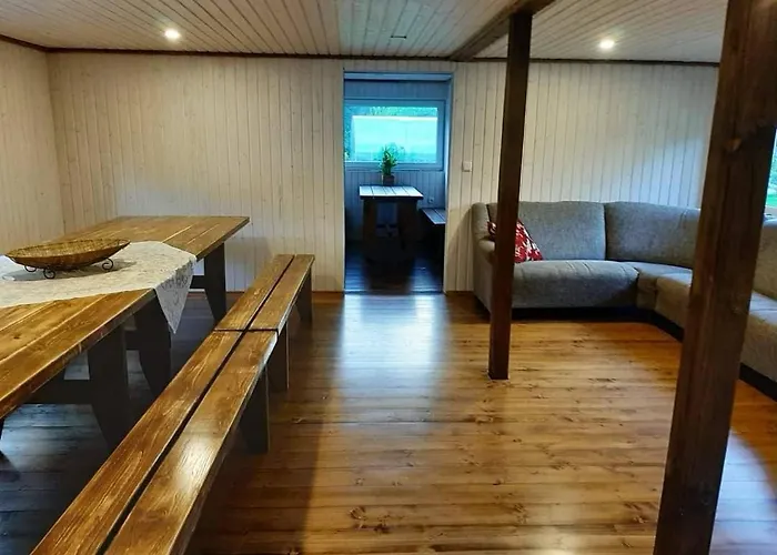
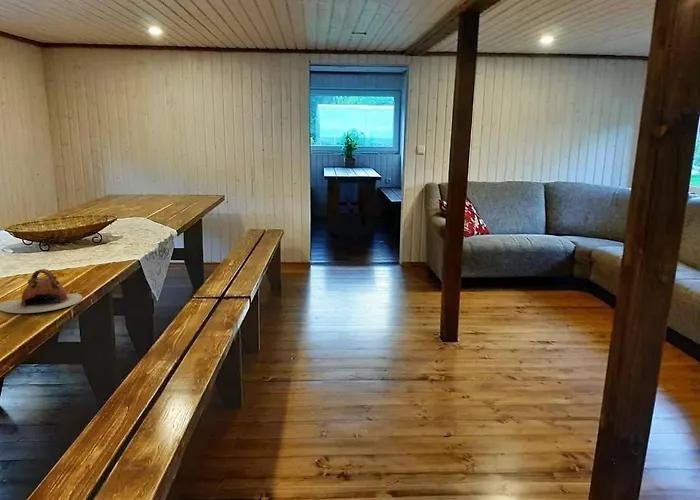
+ teapot (39, 285)
